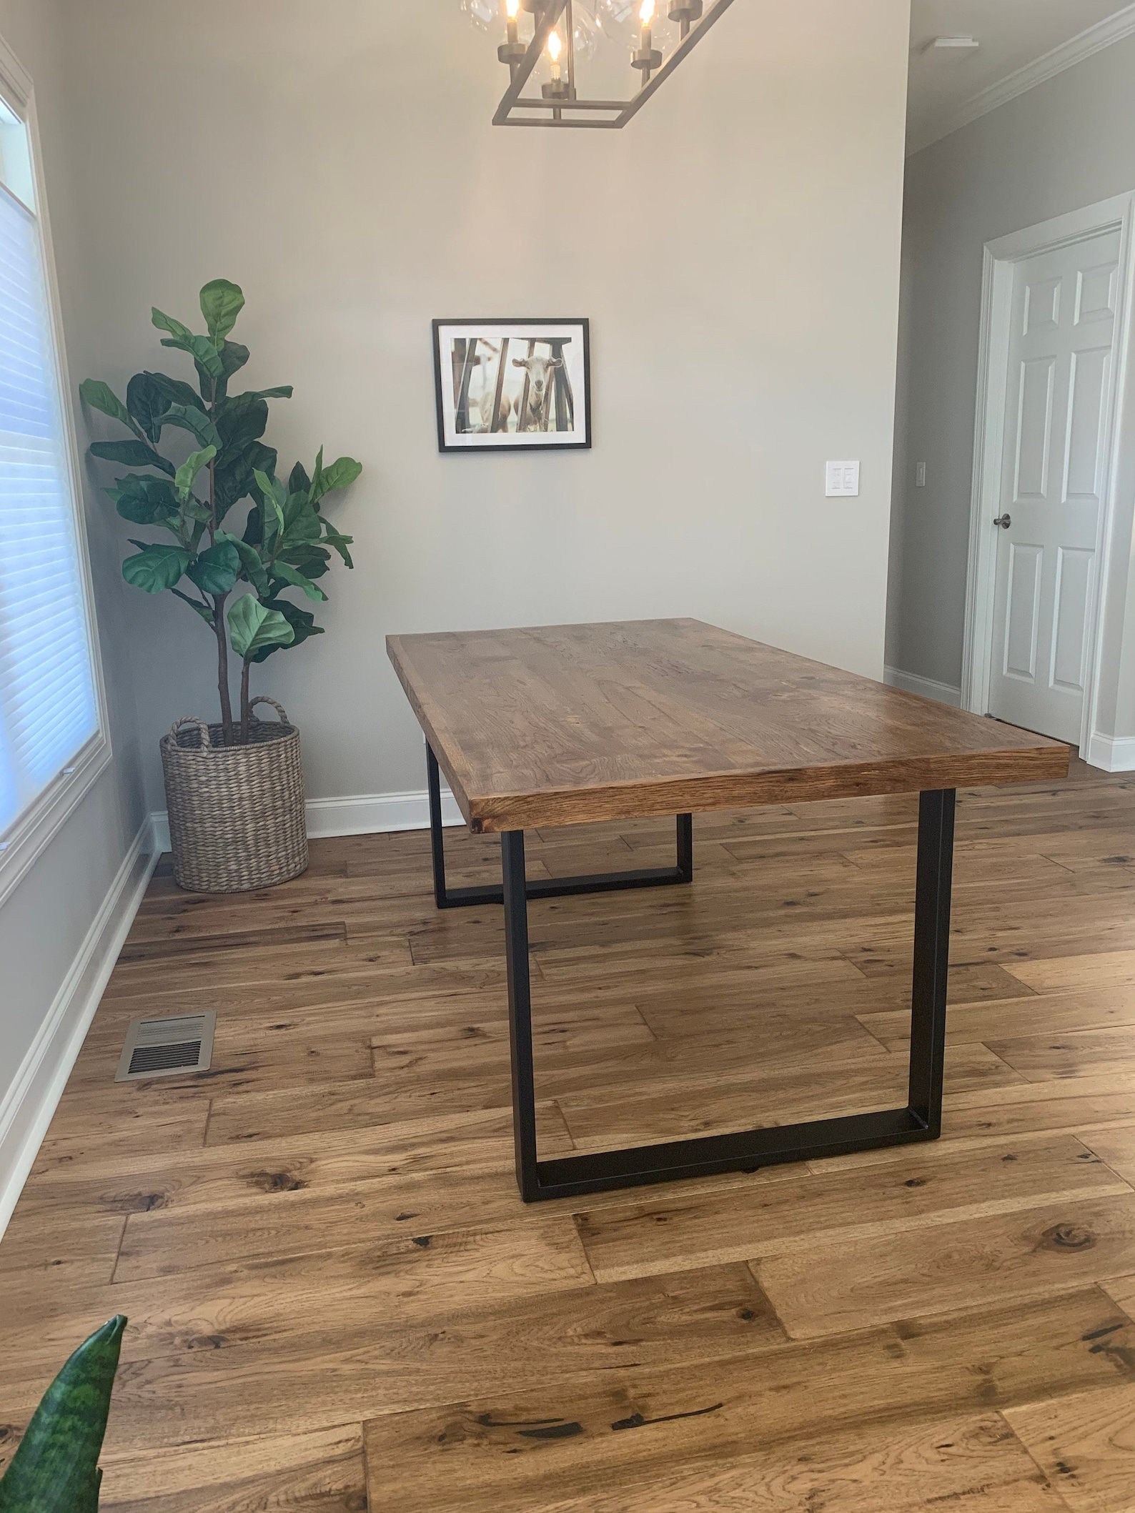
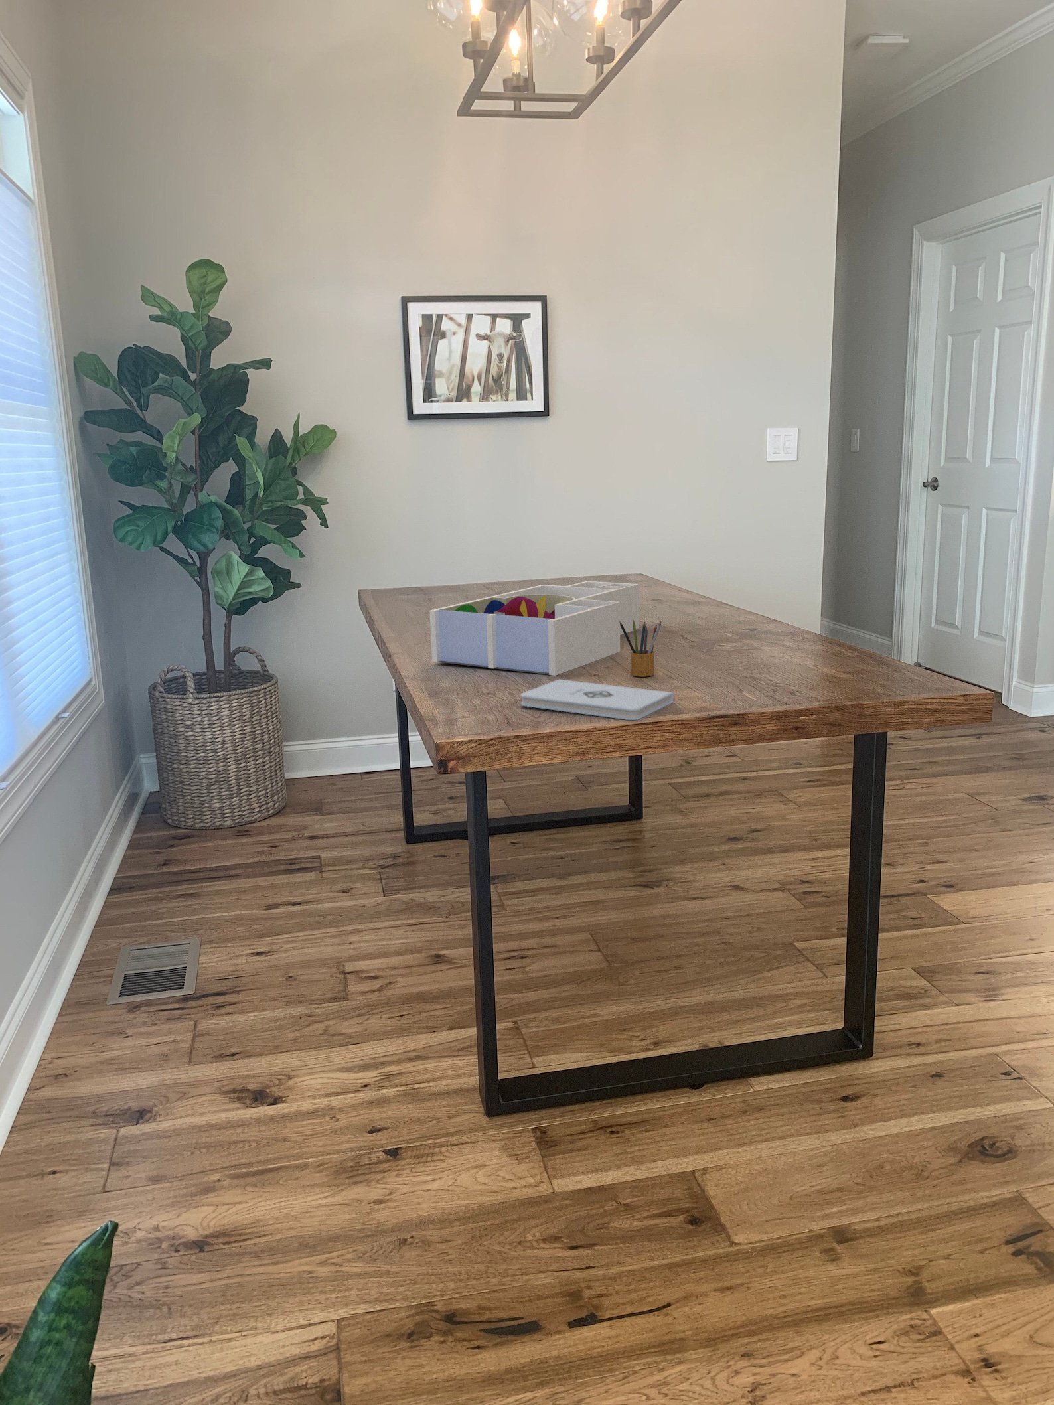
+ desk organizer (559, 621)
+ notepad (595, 699)
+ pencil box (641, 647)
